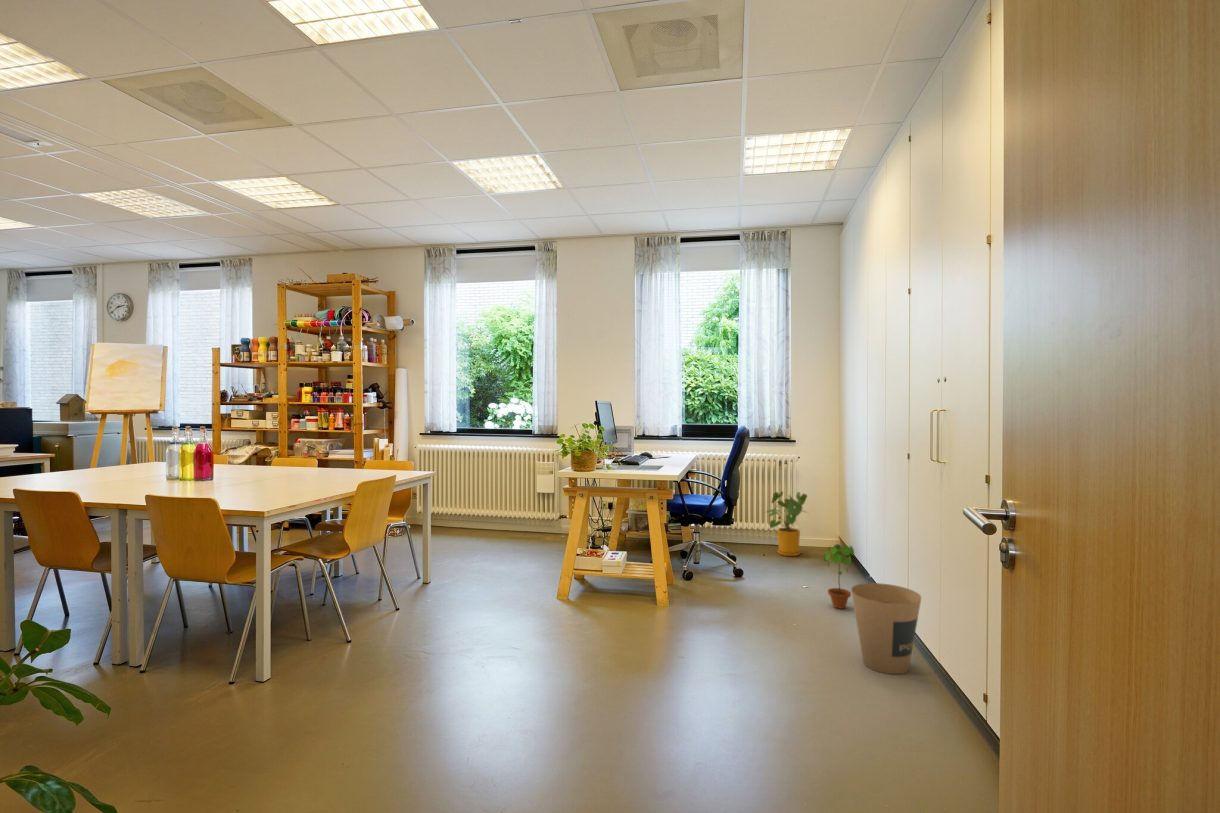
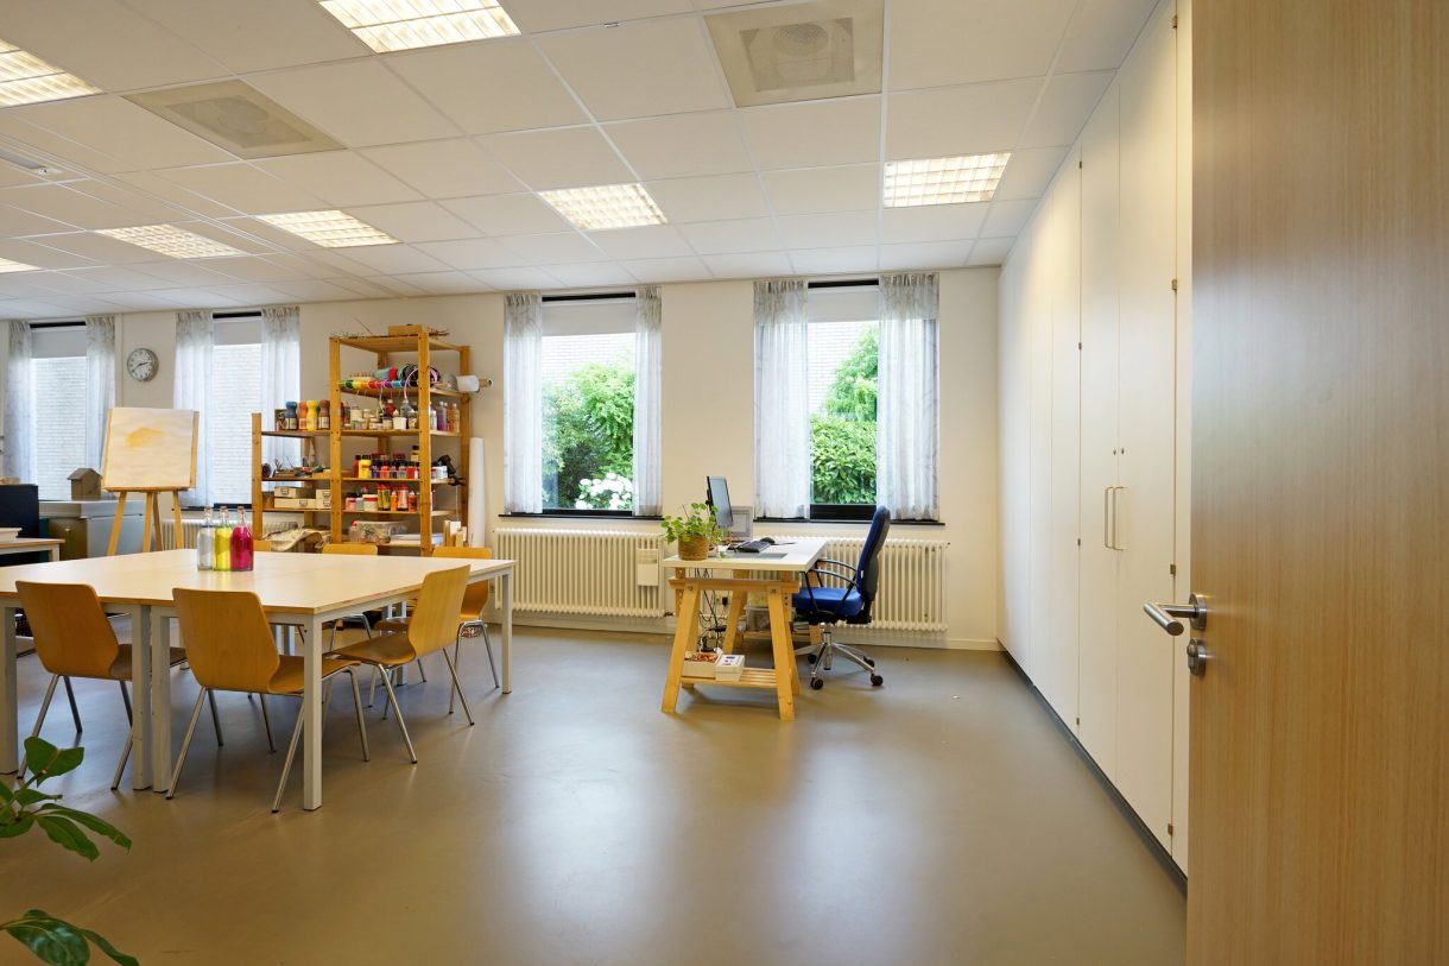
- potted plant (839, 575)
- house plant (786, 523)
- trash can (885, 628)
